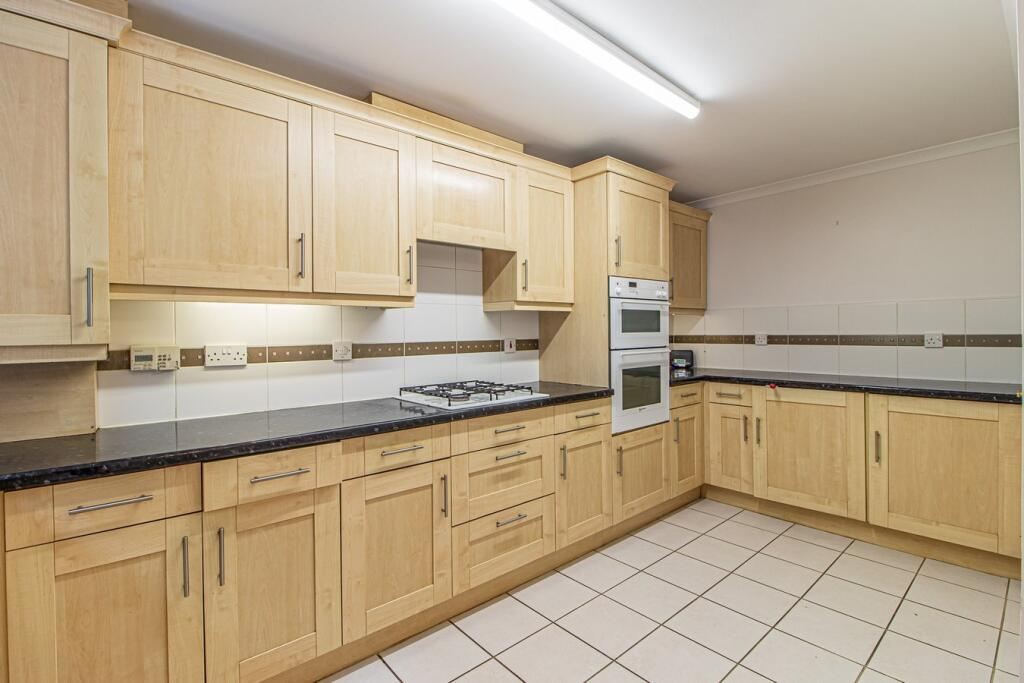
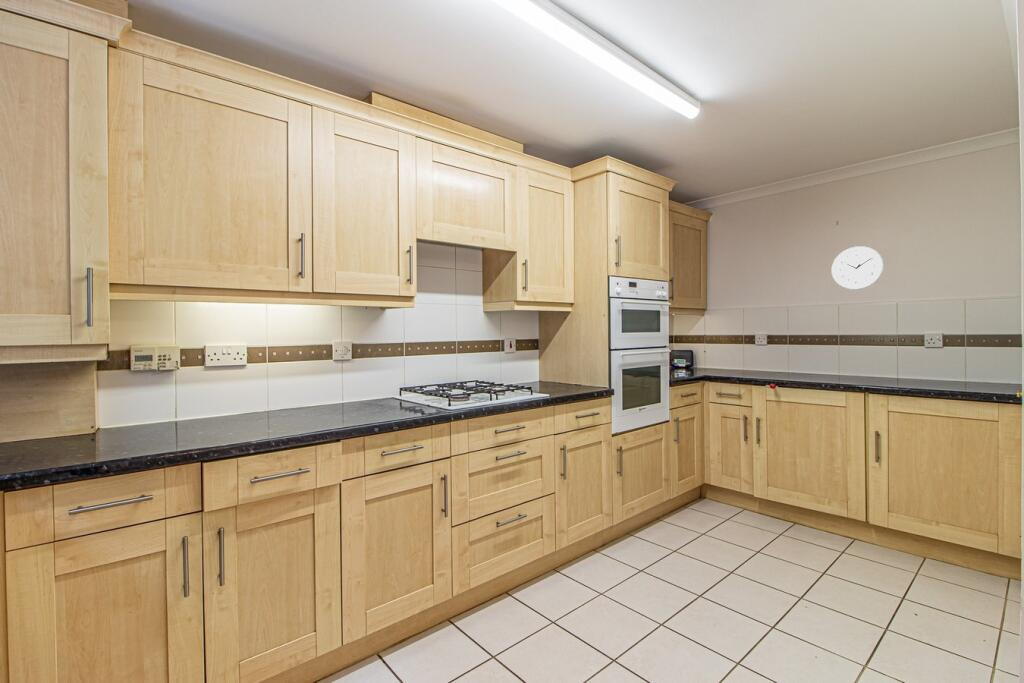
+ wall clock (856, 268)
